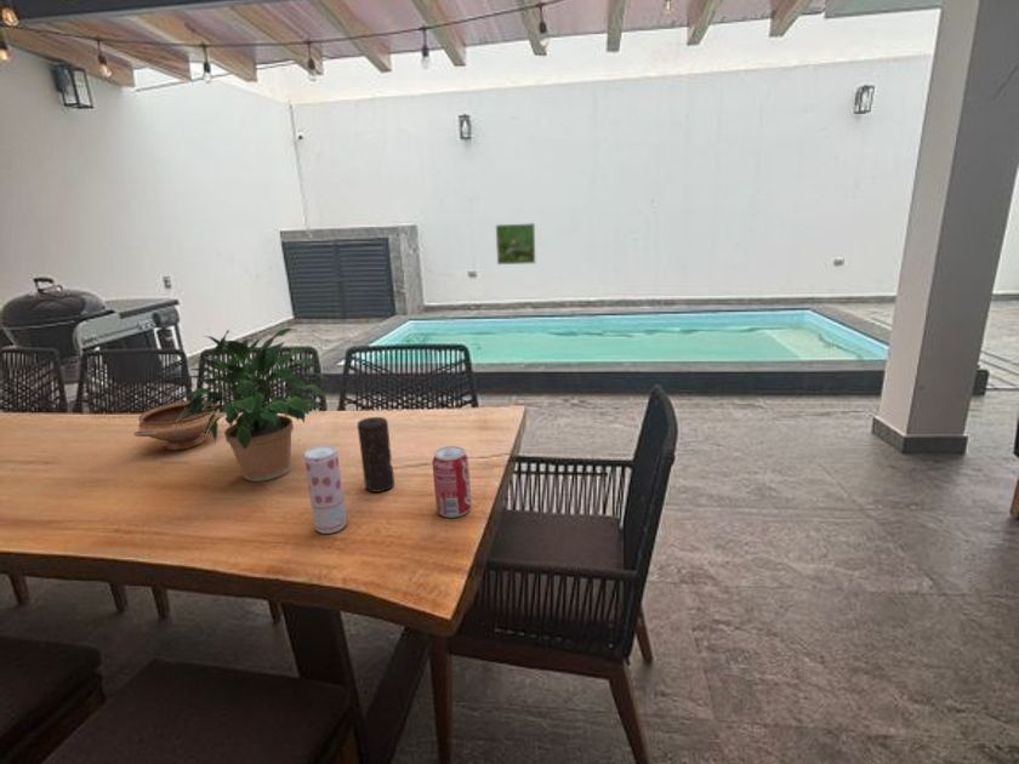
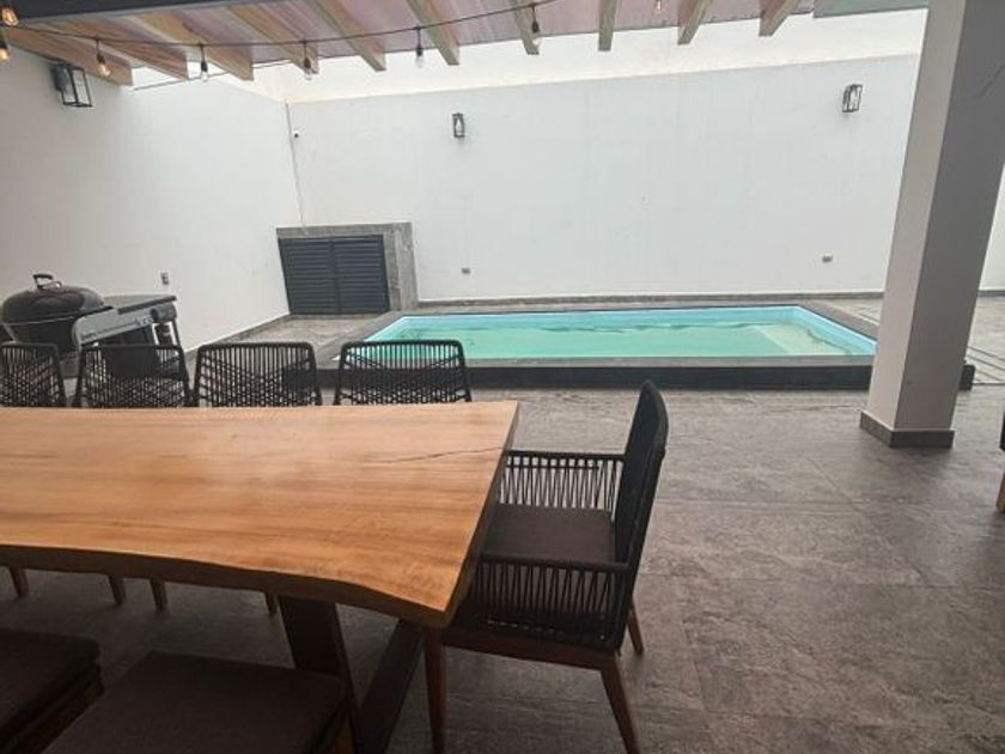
- candle (376, 454)
- beverage can (325, 489)
- beverage can (451, 480)
- potted plant (261, 395)
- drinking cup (182, 427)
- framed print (516, 244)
